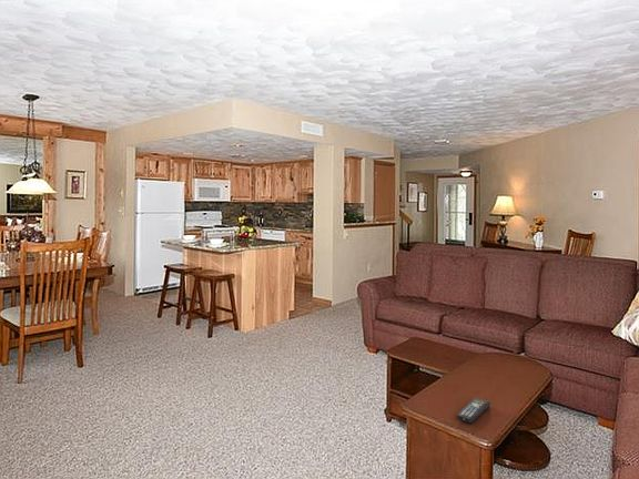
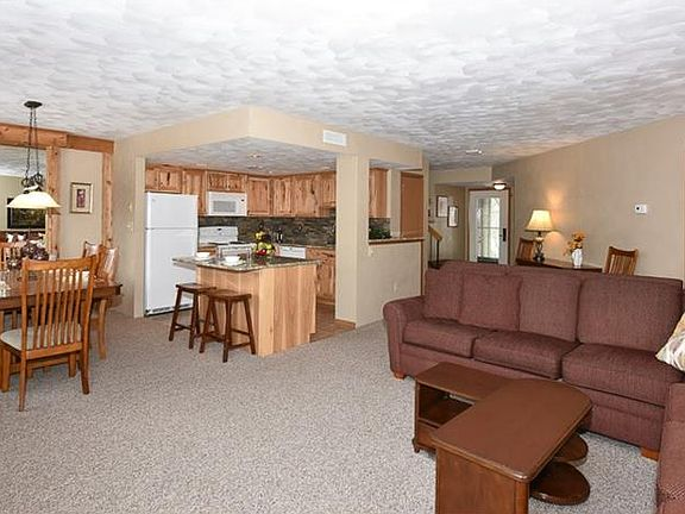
- remote control (474, 409)
